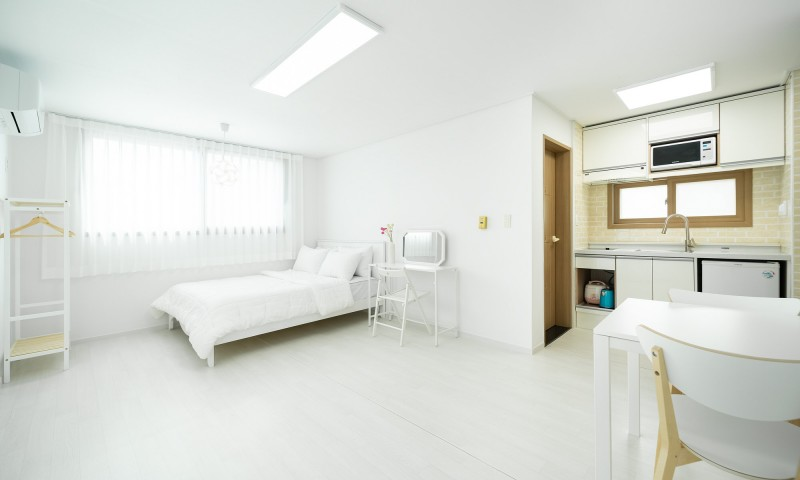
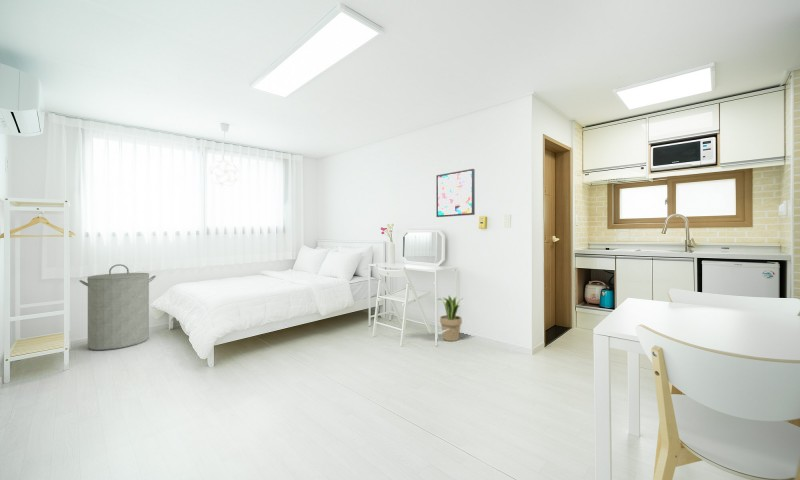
+ wall art (454, 194)
+ potted plant (450, 317)
+ laundry hamper (119, 303)
